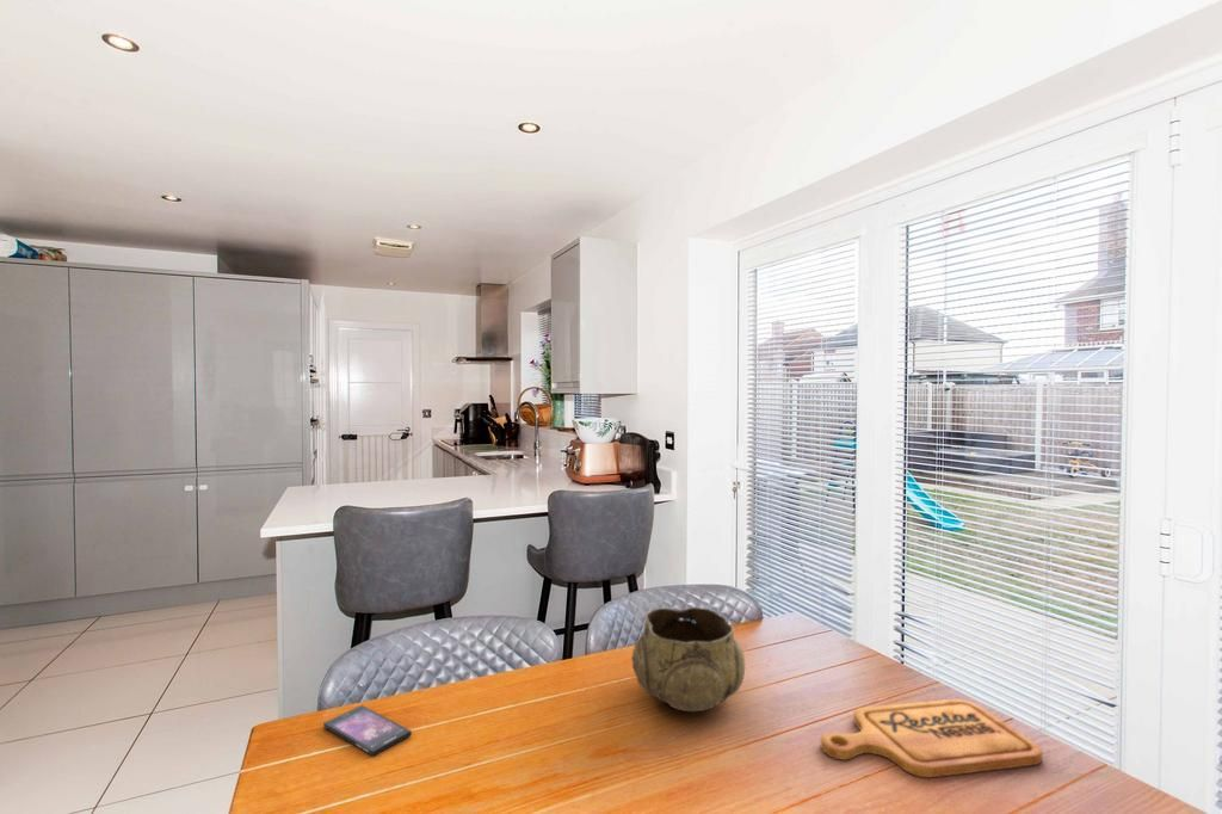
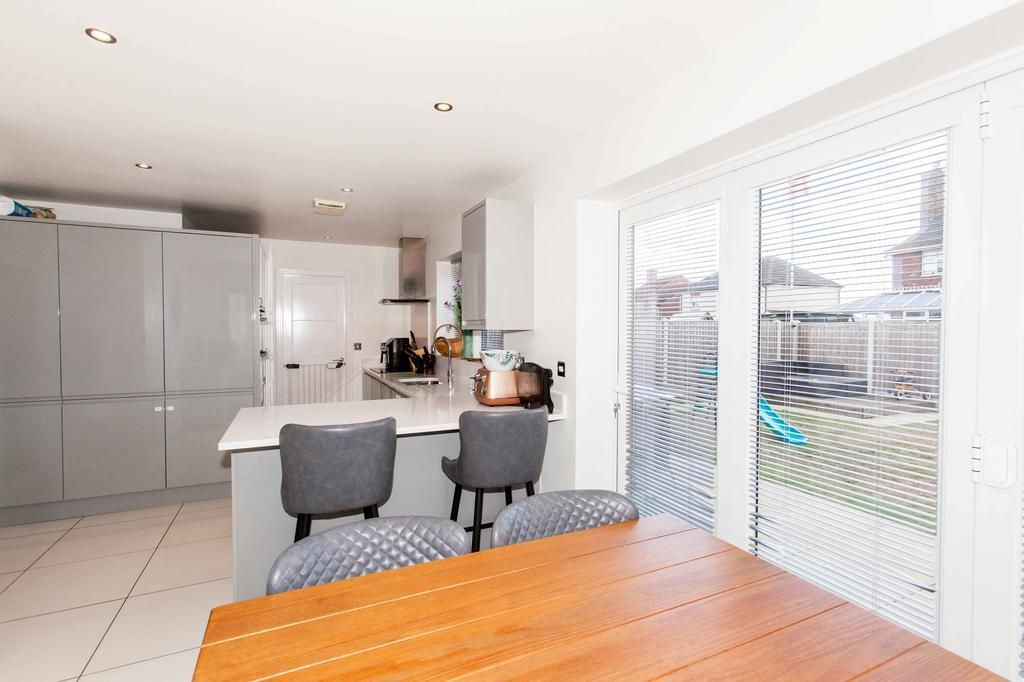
- cutting board (916, 736)
- decorative bowl (687, 660)
- smartphone (366, 728)
